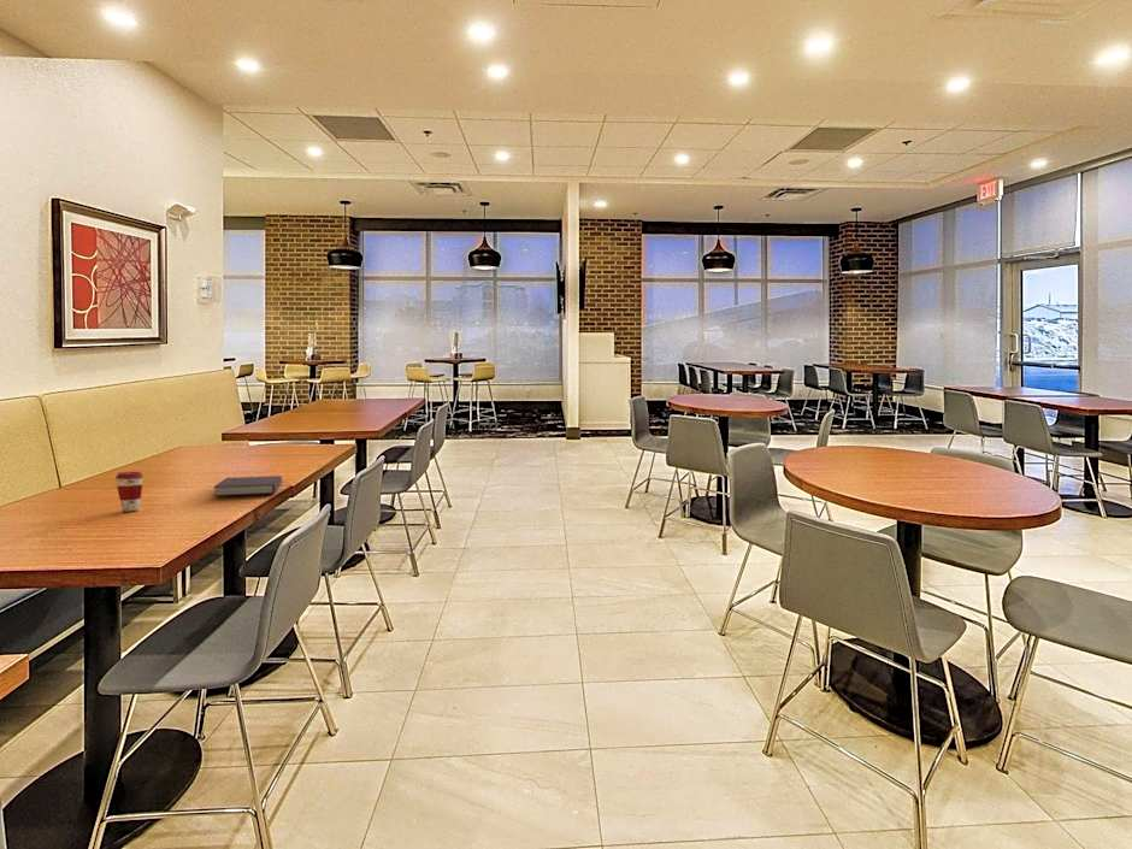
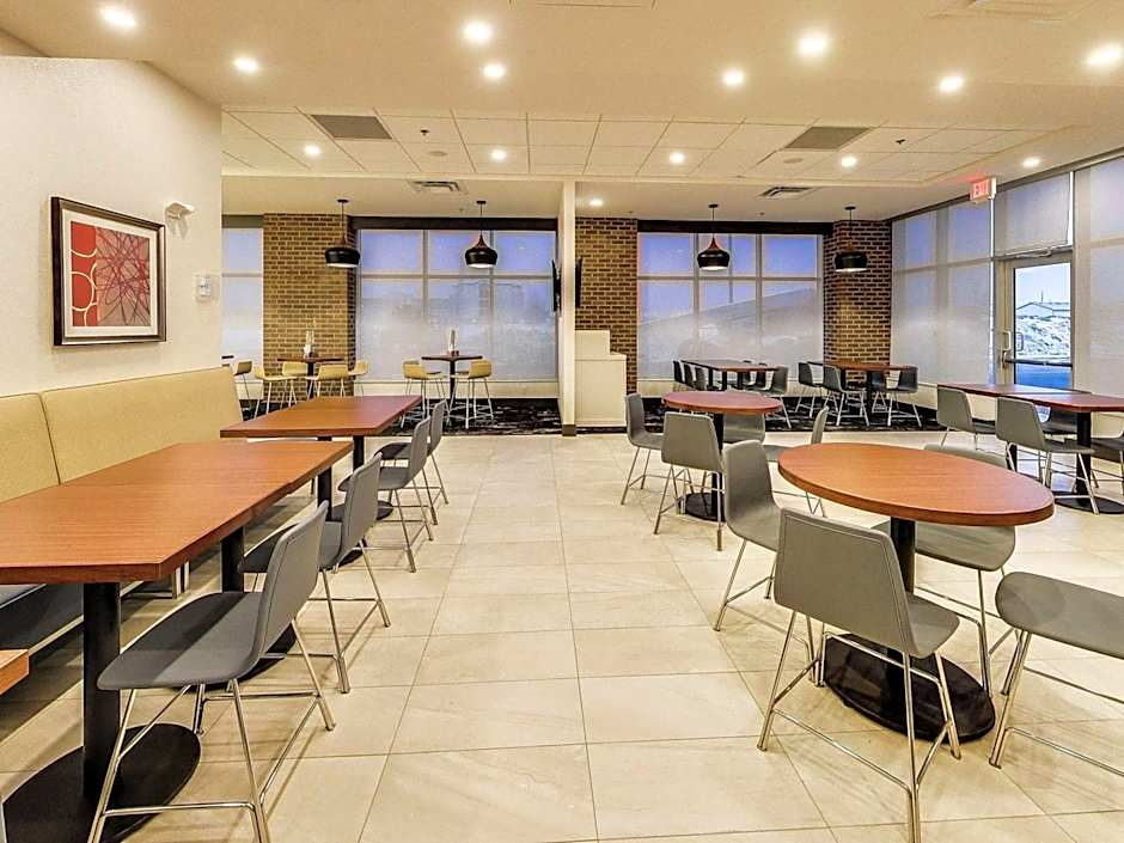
- coffee cup (130, 490)
- notebook (249, 485)
